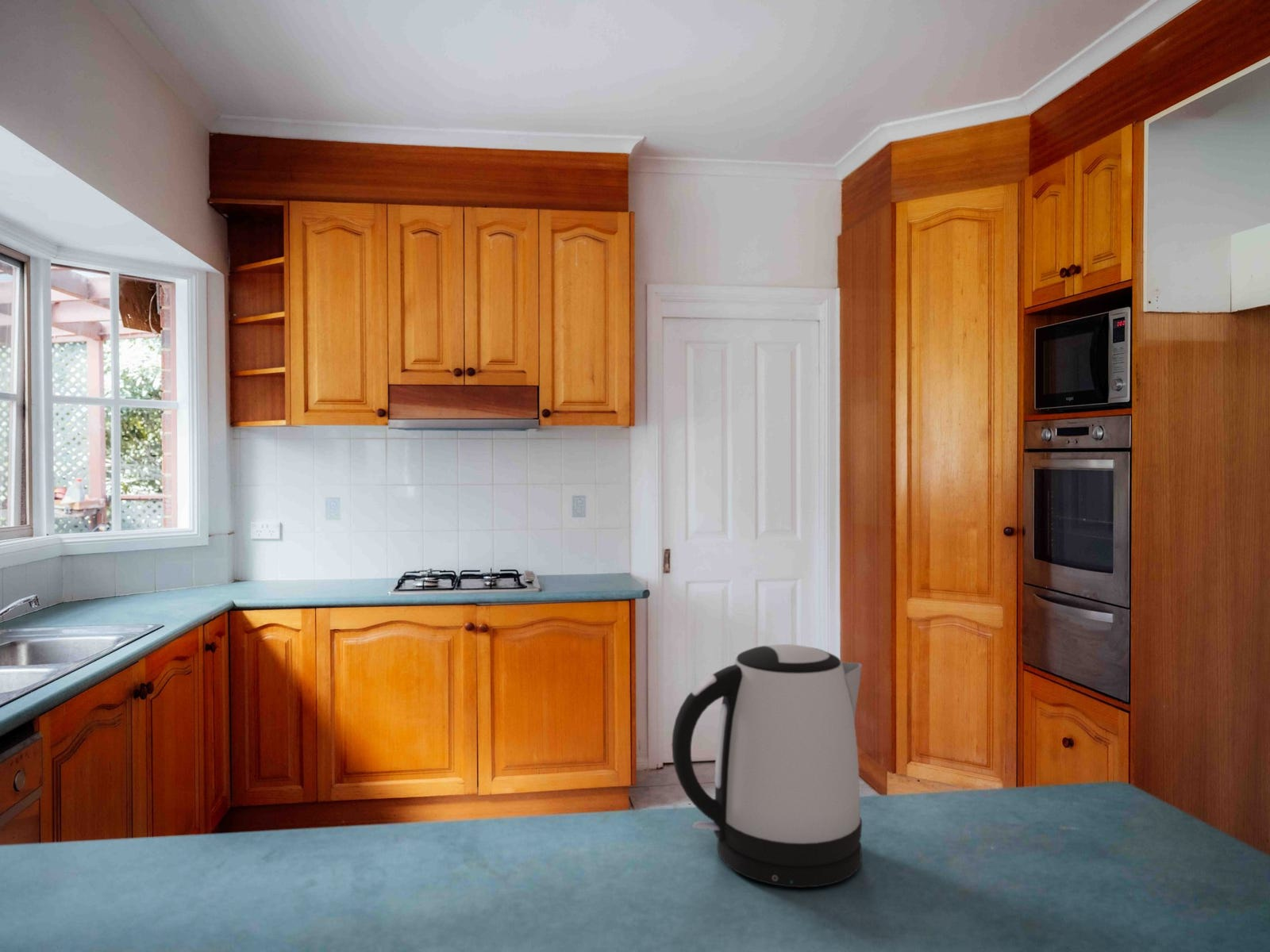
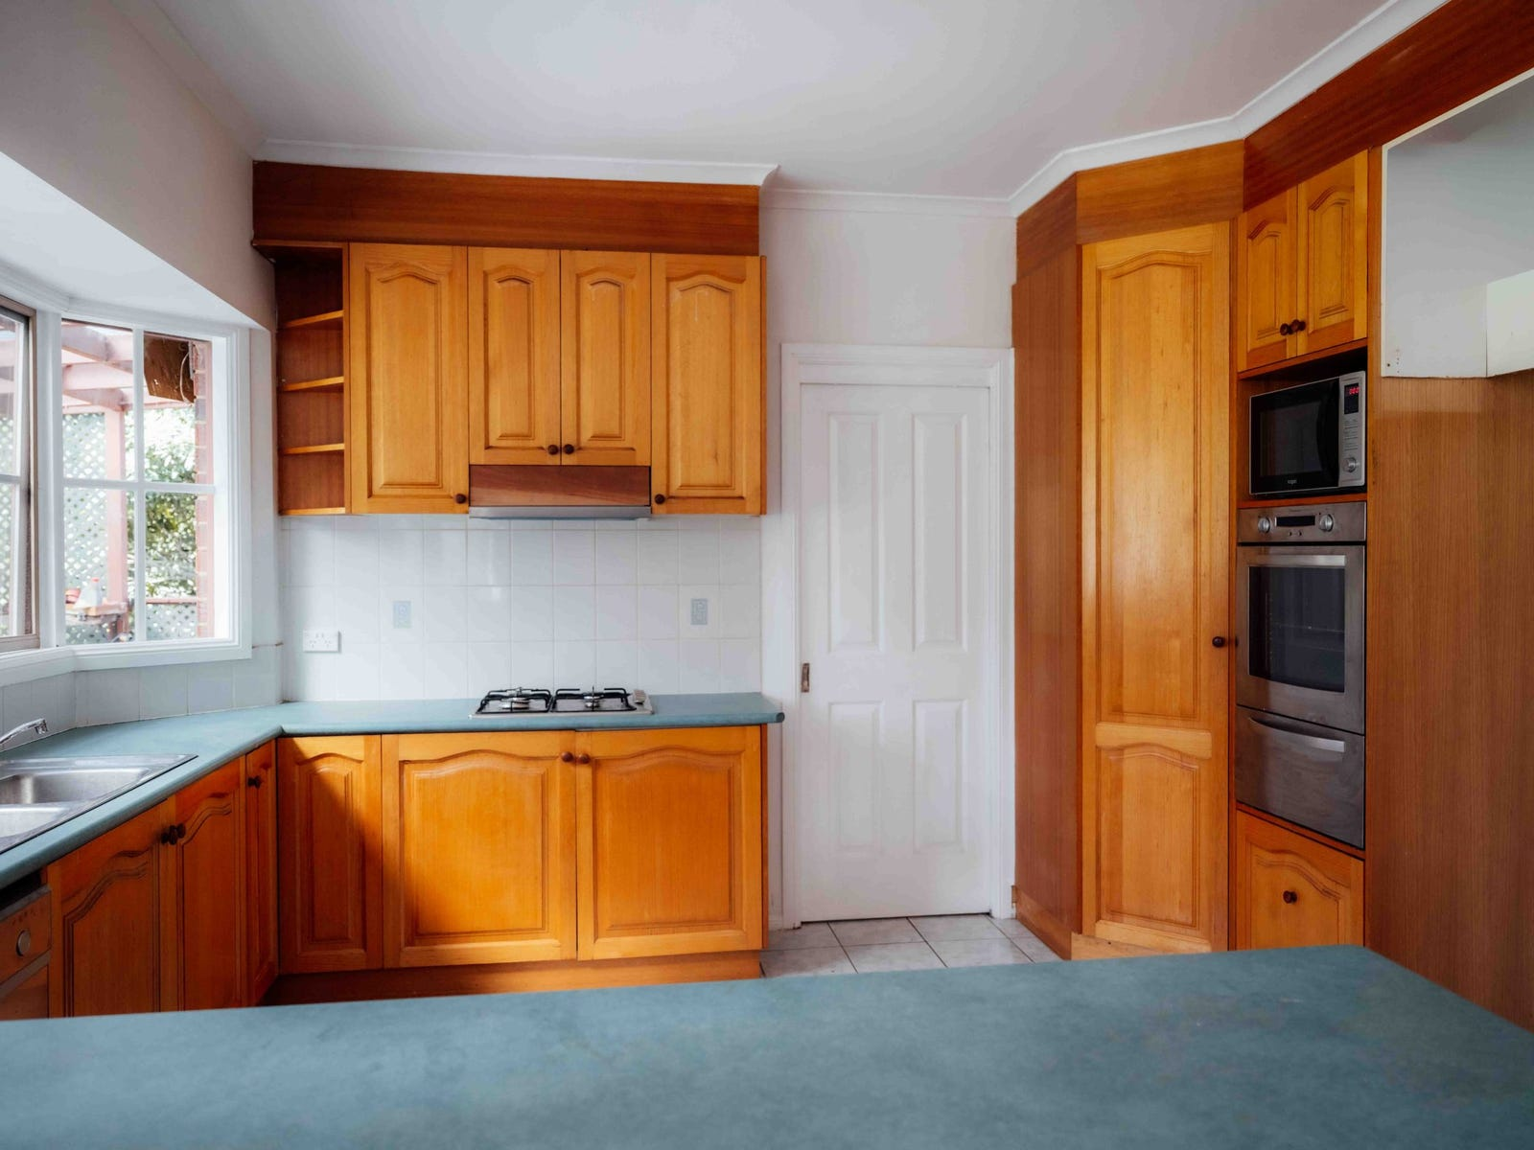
- kettle (768, 752)
